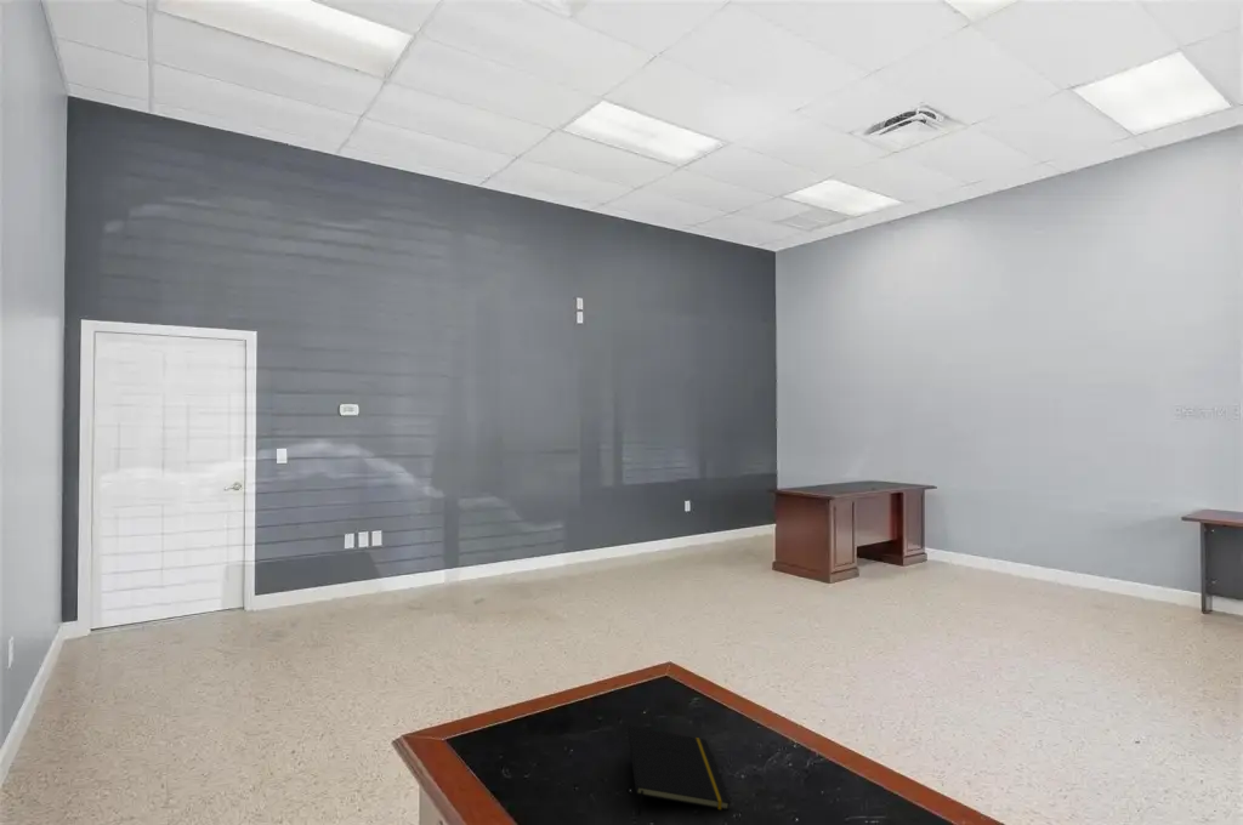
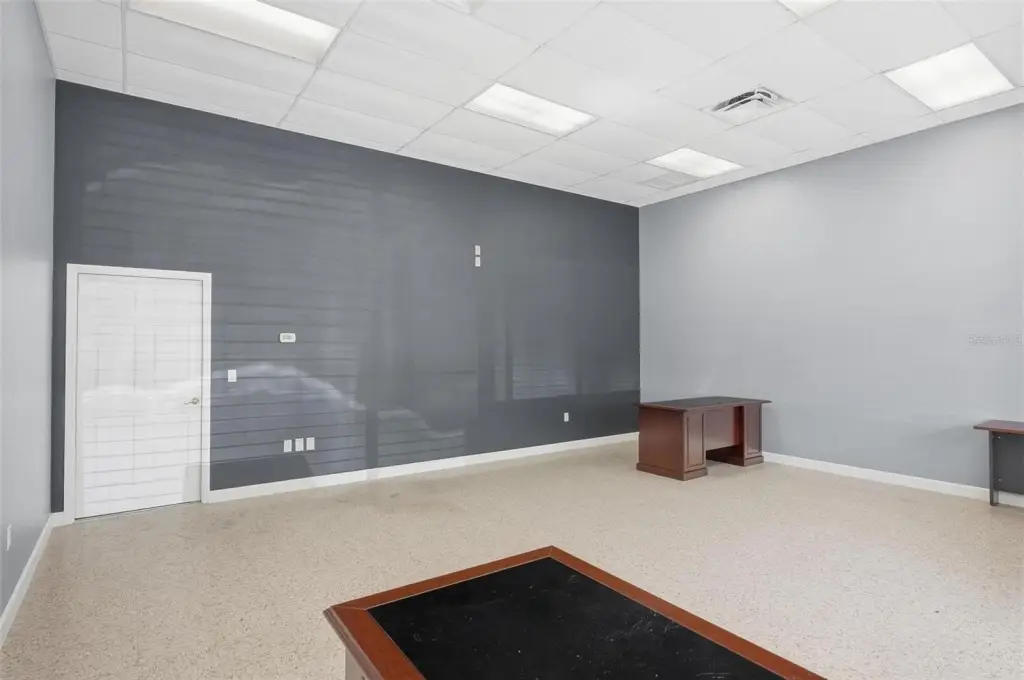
- notepad (674, 764)
